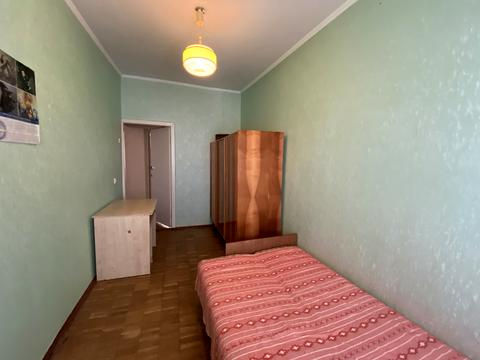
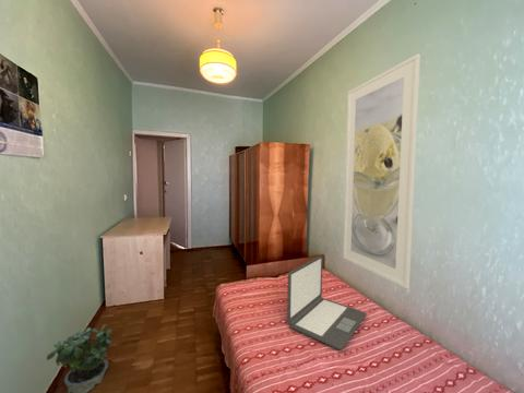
+ potted plant (83, 353)
+ laptop (326, 299)
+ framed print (373, 176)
